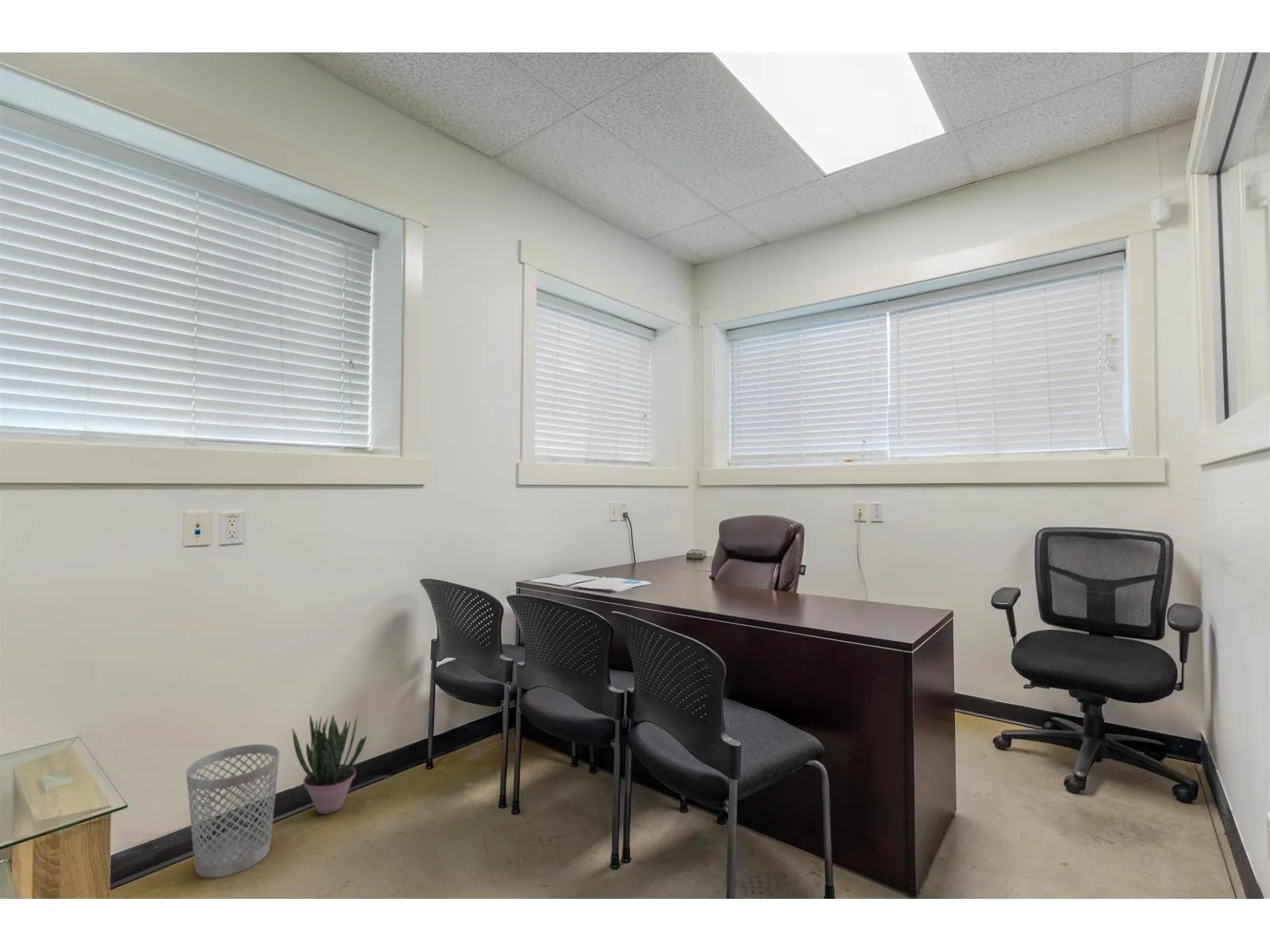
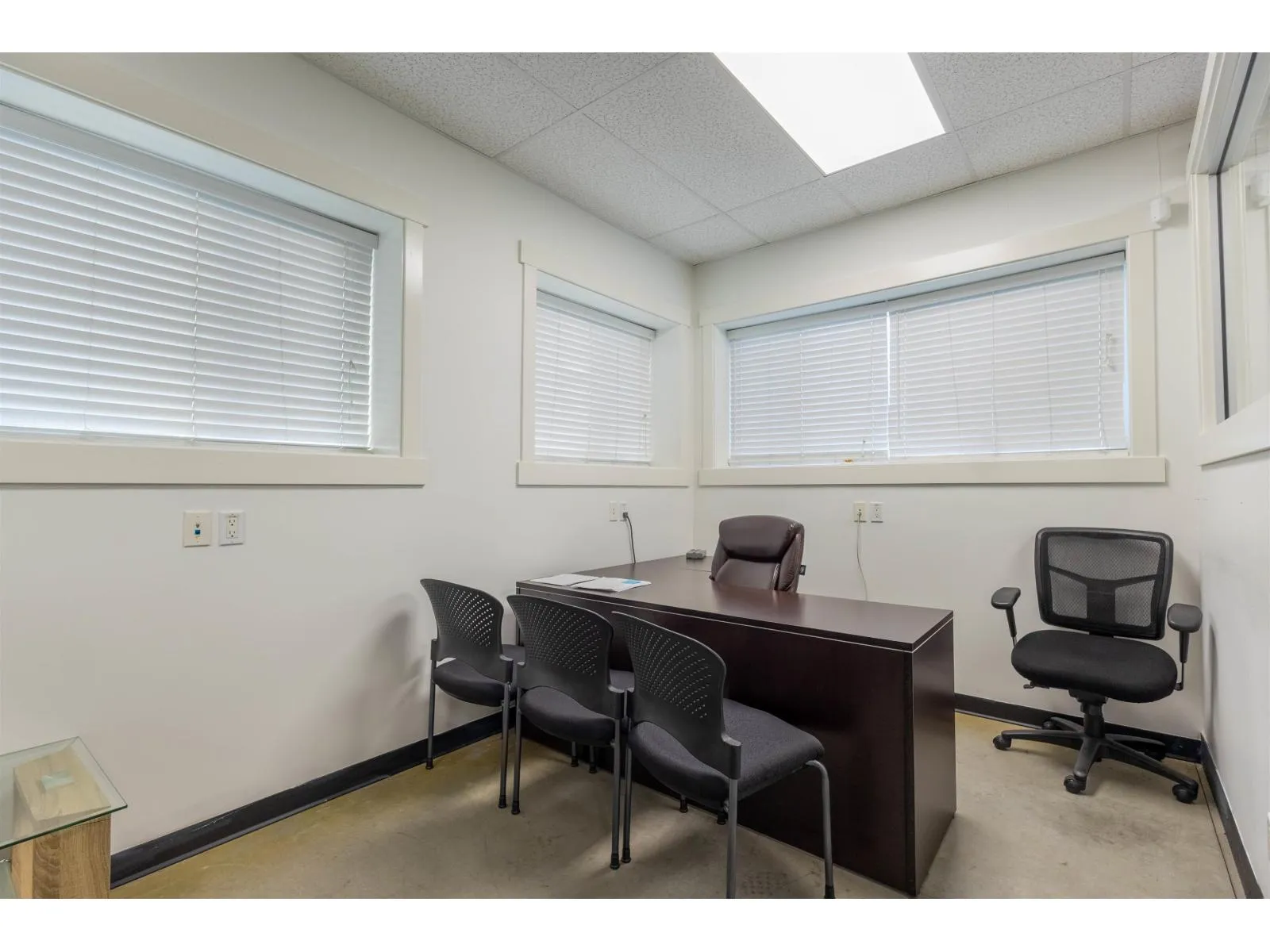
- wastebasket (234, 809)
- potted plant (329, 762)
